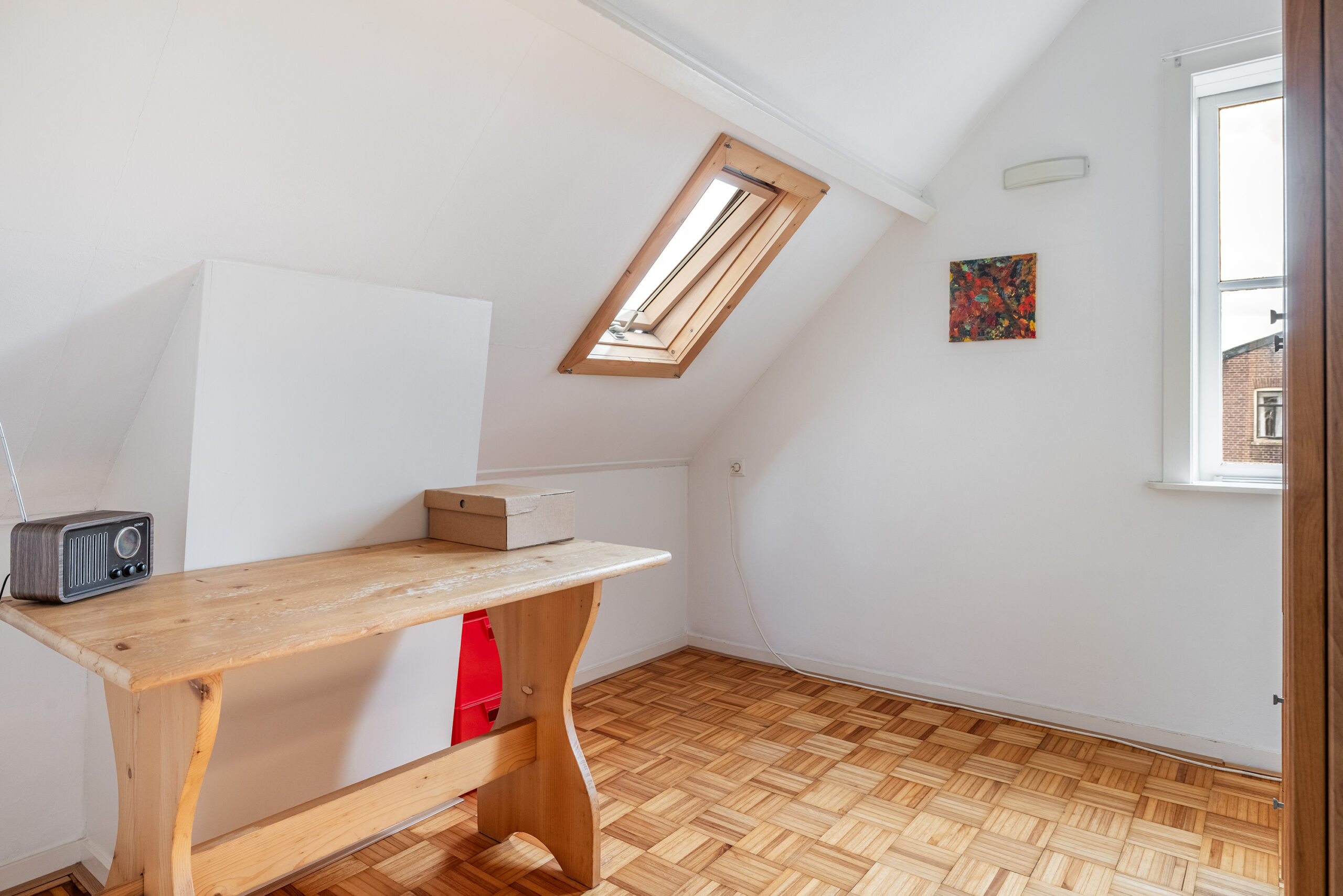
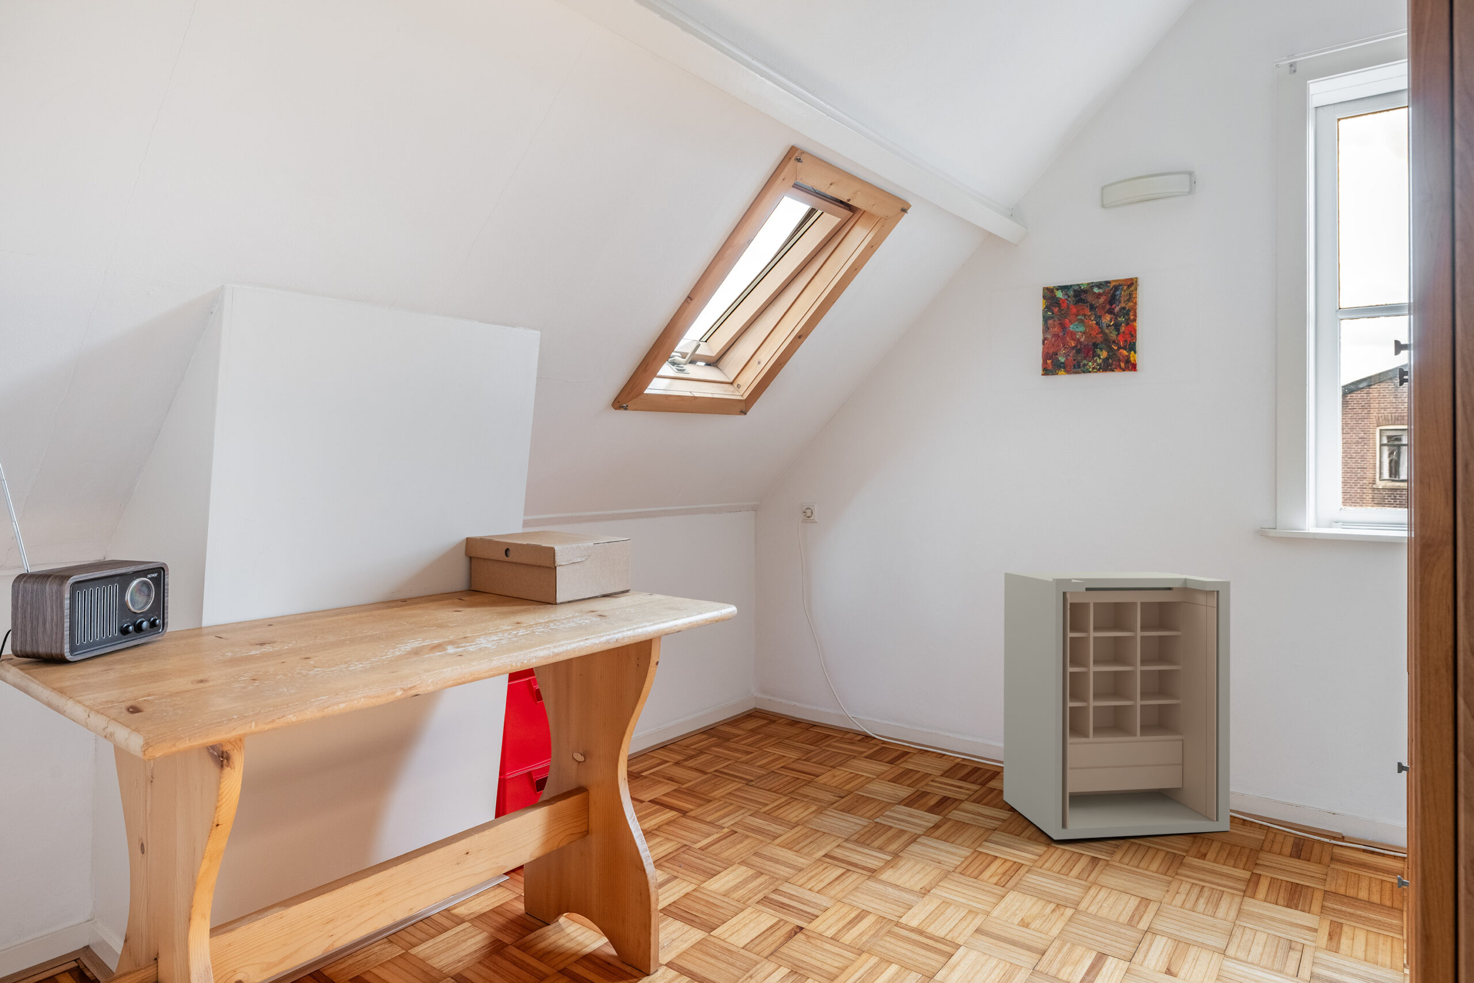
+ shelving unit (1111, 693)
